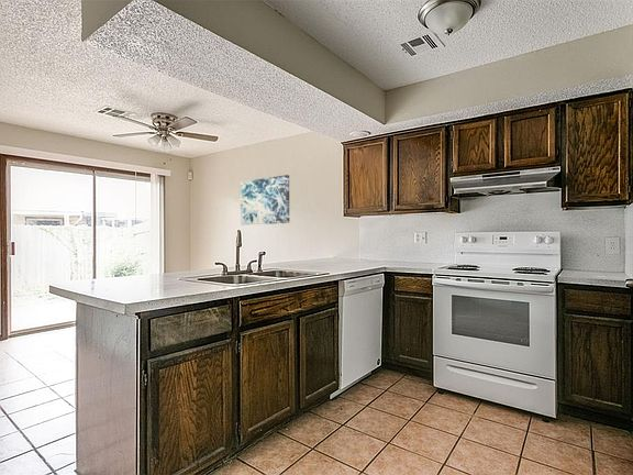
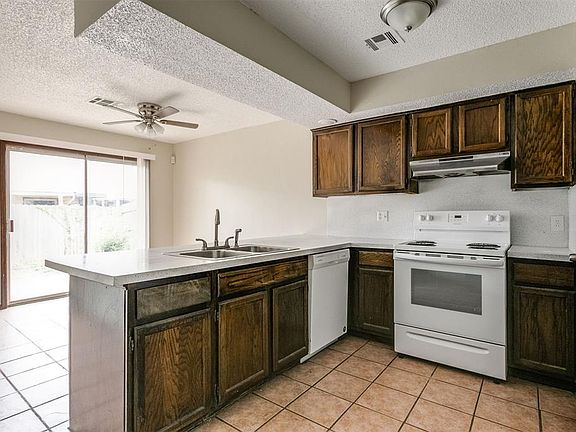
- wall art (264, 201)
